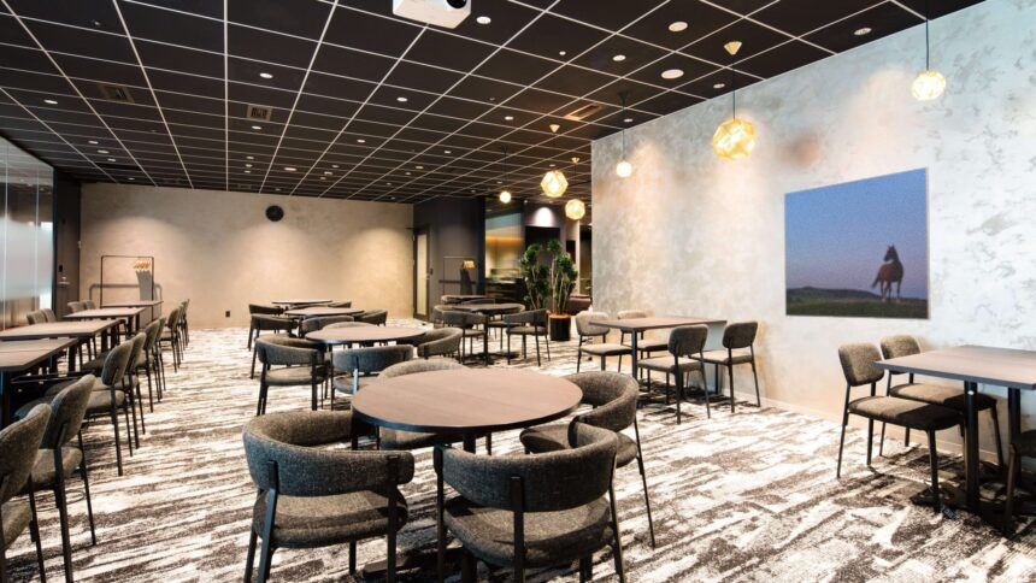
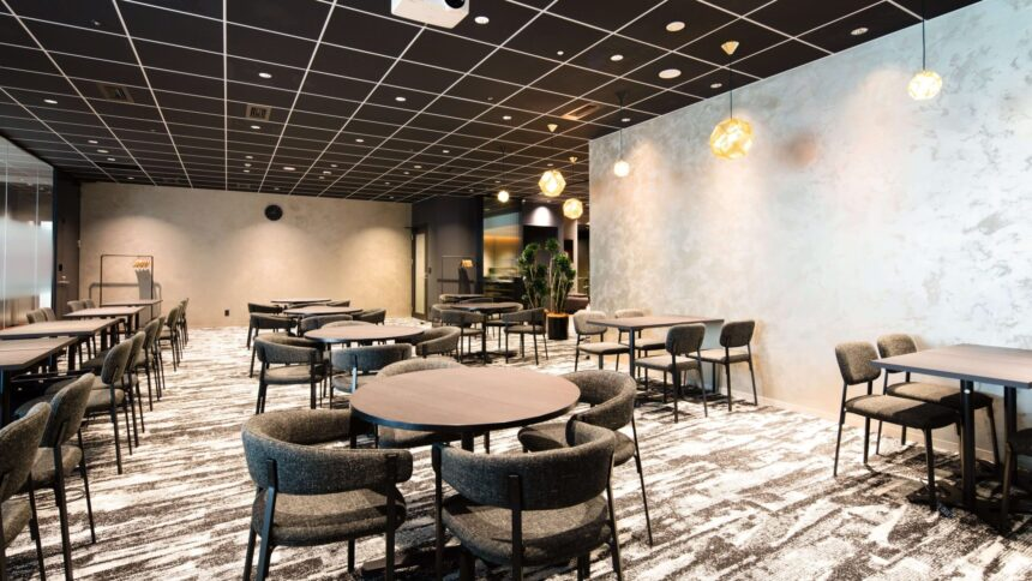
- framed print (848, 249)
